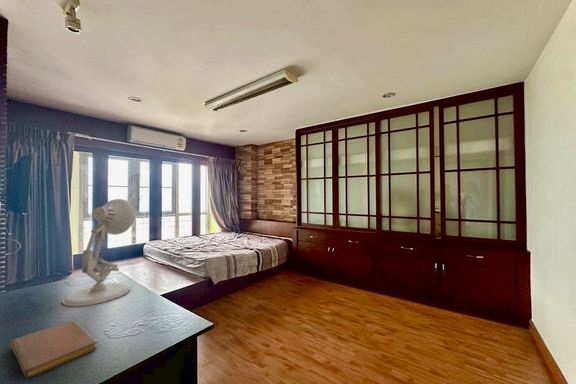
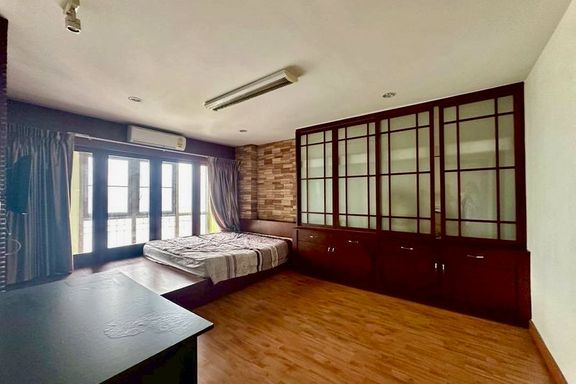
- notebook (53, 344)
- desk lamp (100, 246)
